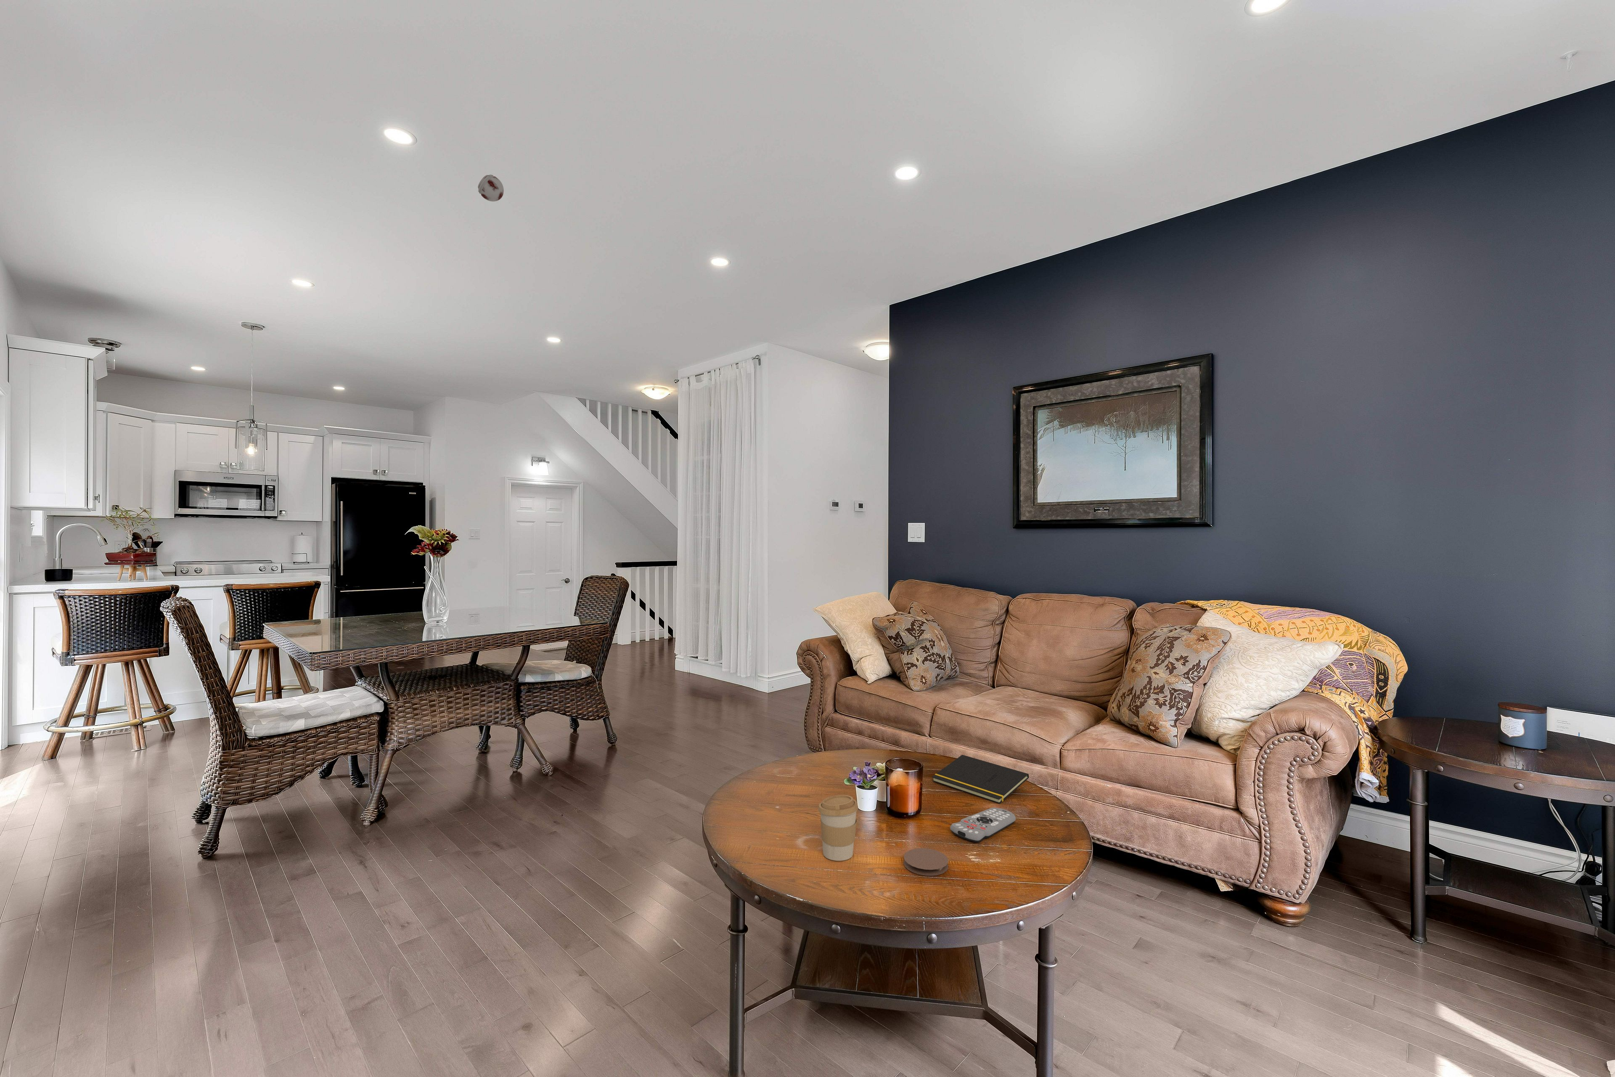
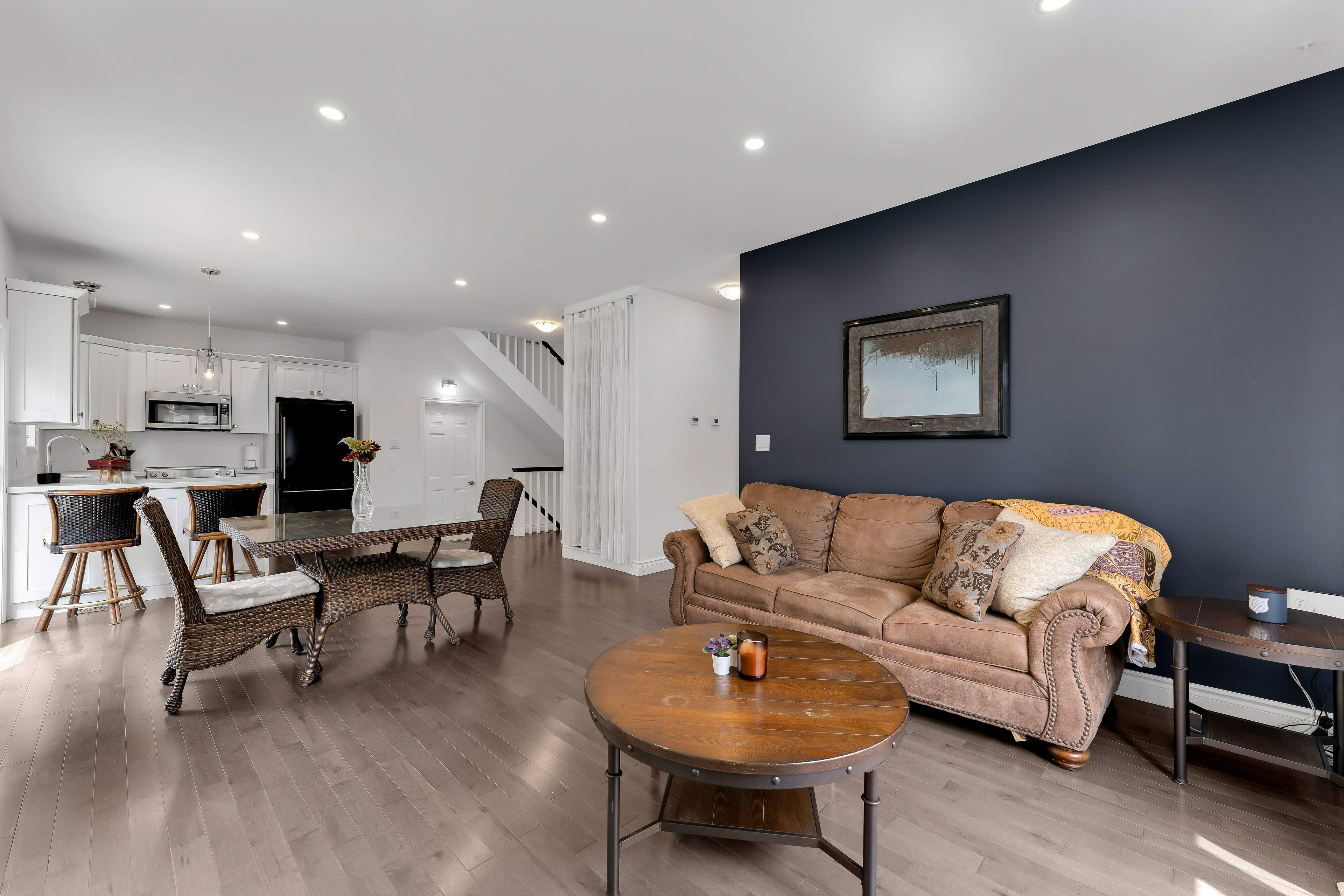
- smoke detector (490, 188)
- notepad (979, 778)
- coffee cup (838, 826)
- coaster (925, 861)
- remote control (985, 823)
